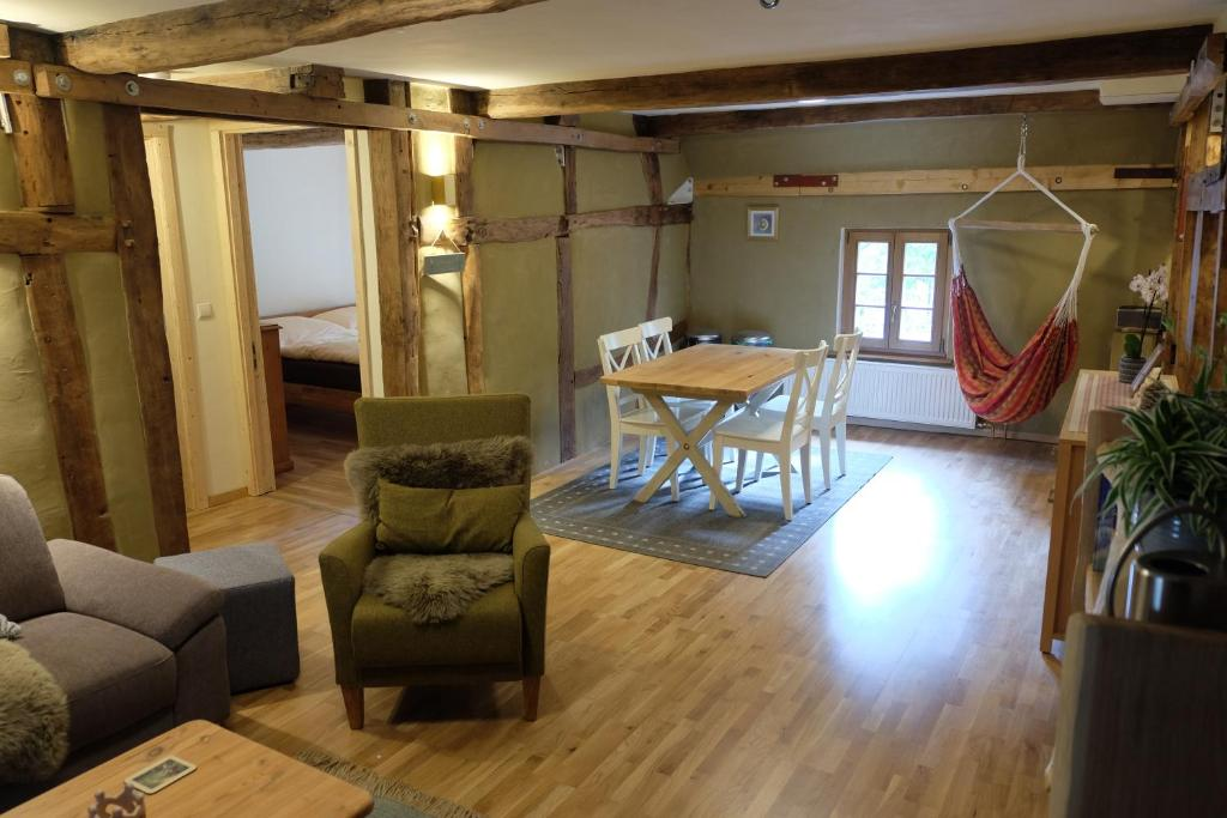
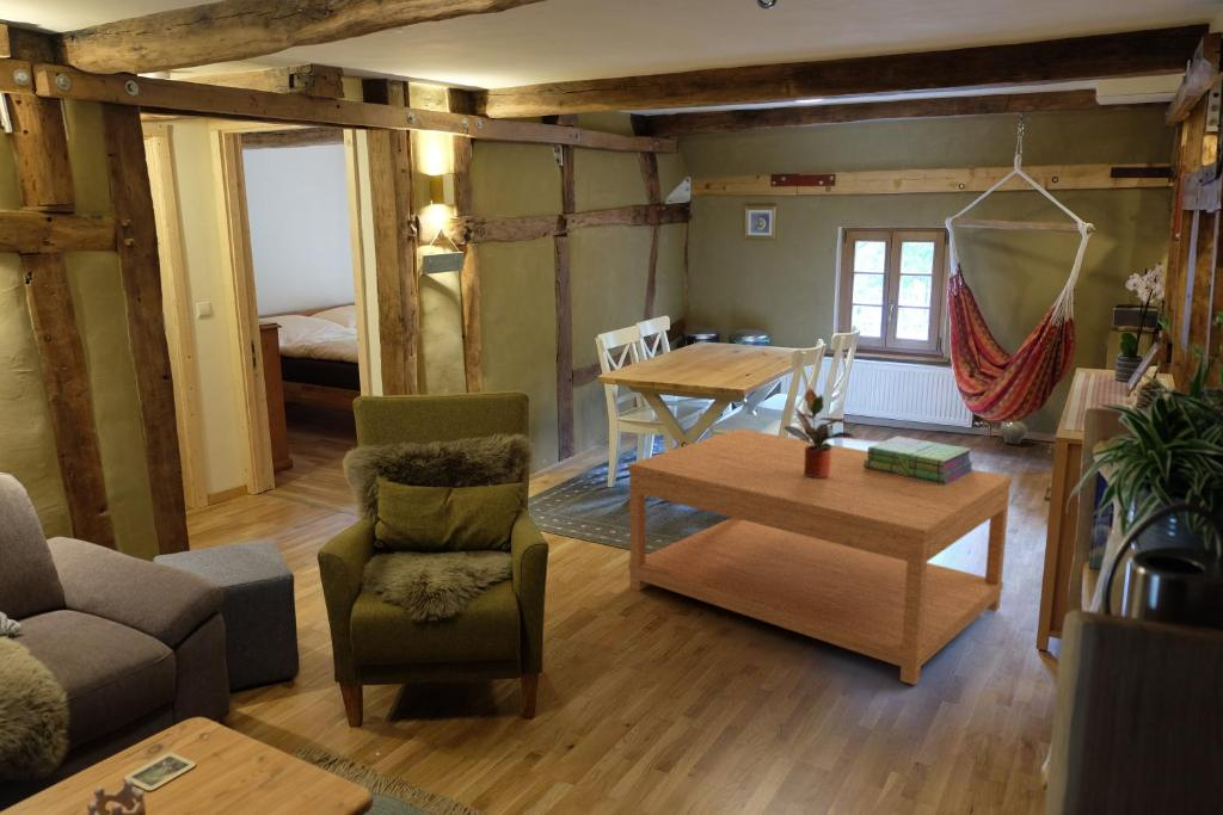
+ coffee table (811, 535)
+ ceramic jug (1013, 425)
+ potted plant (816, 434)
+ stack of books (918, 458)
